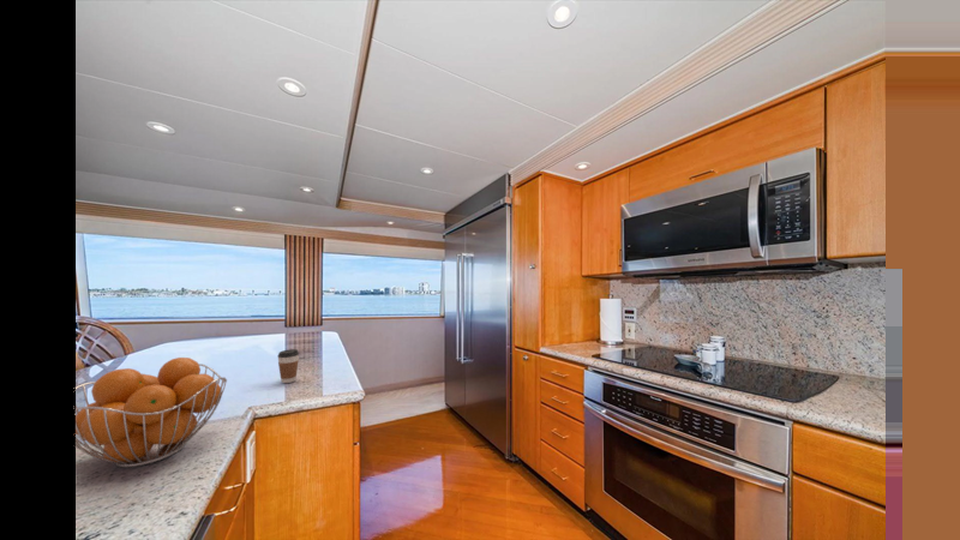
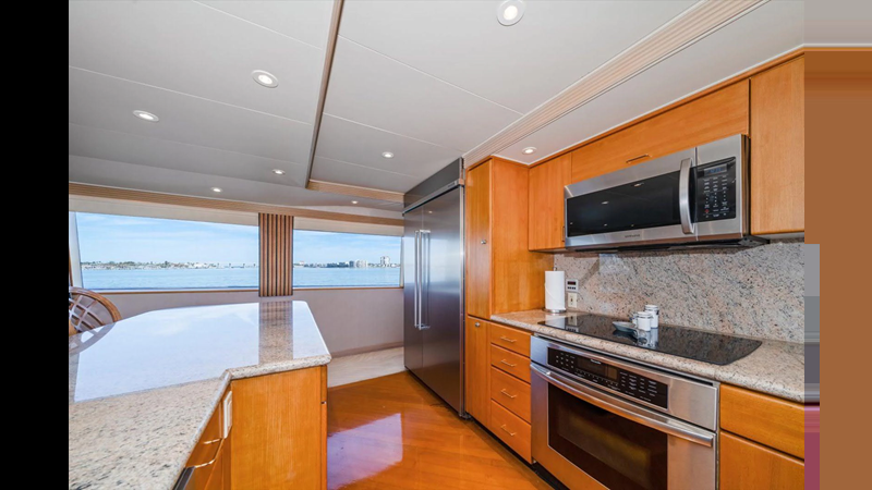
- coffee cup (288, 366)
- fruit basket (151, 408)
